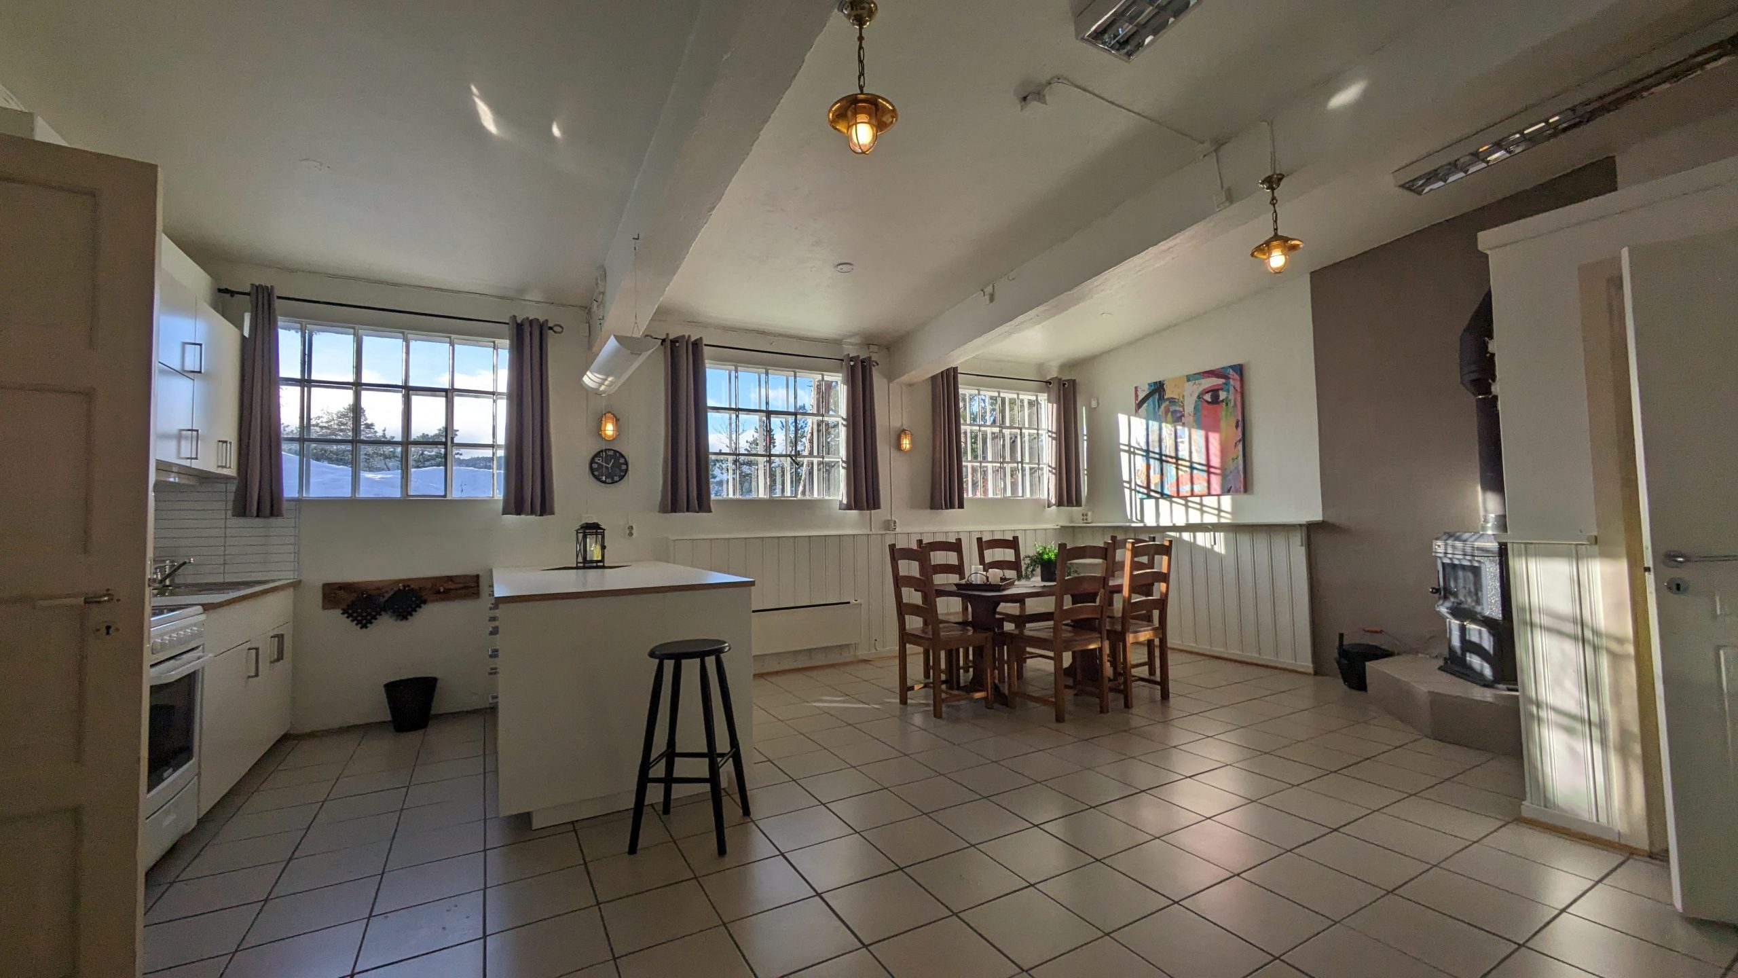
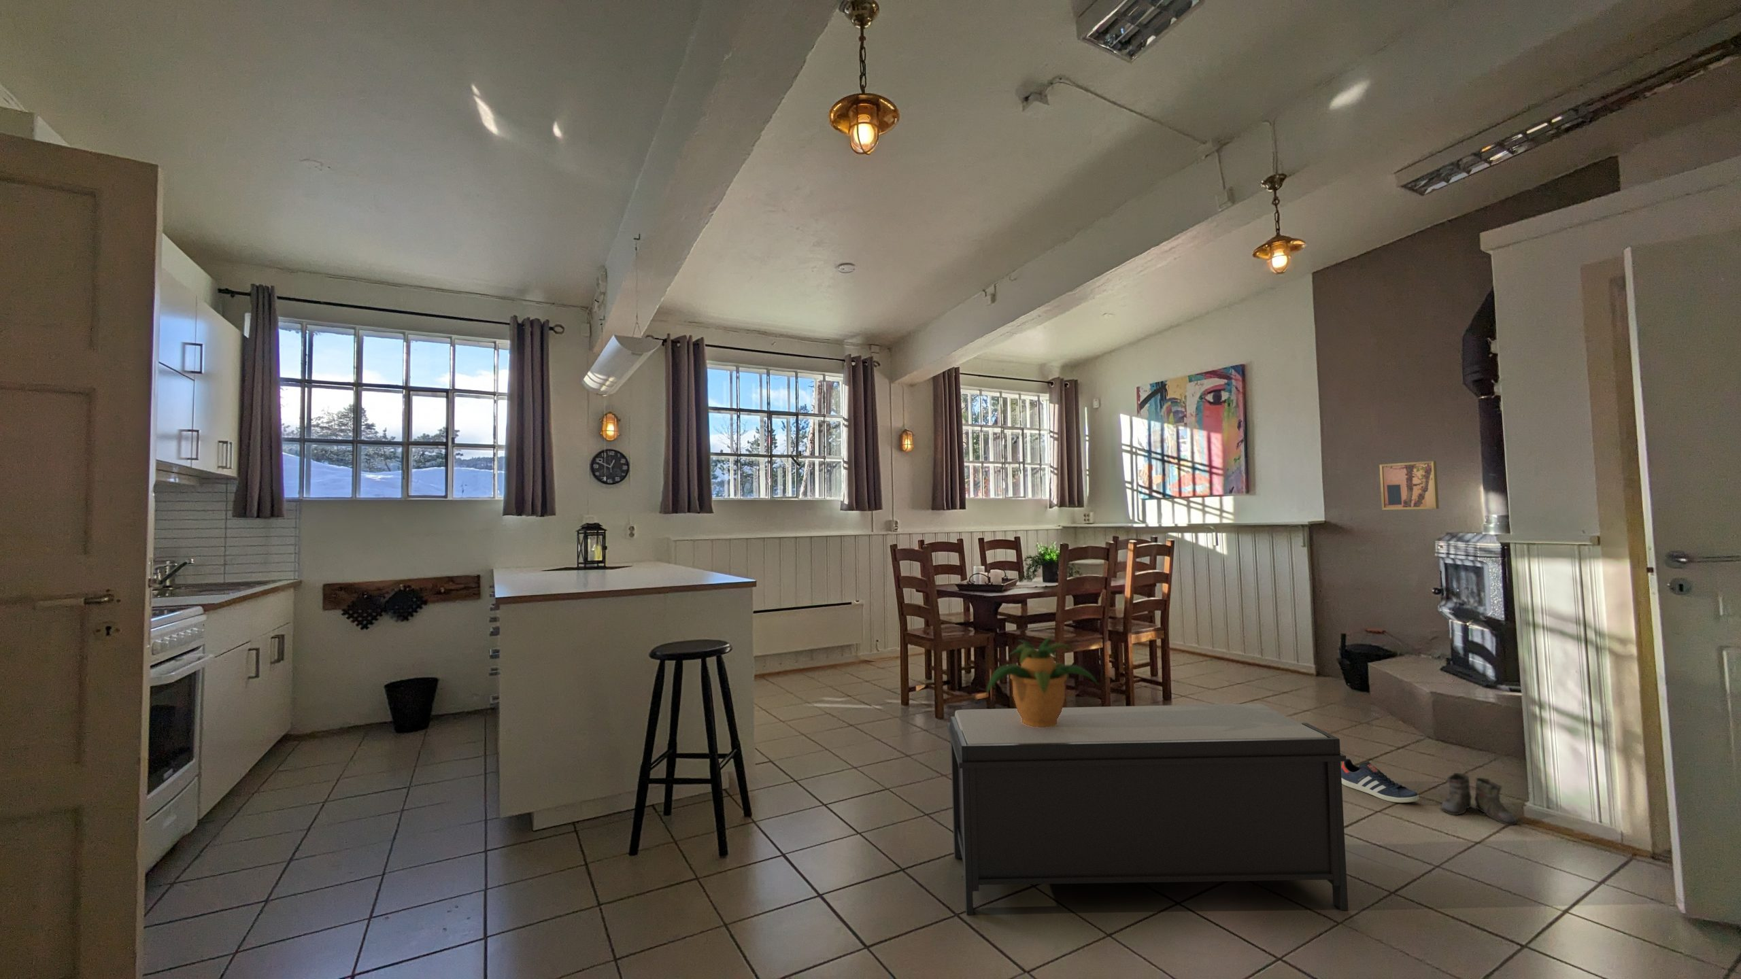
+ boots (1471, 796)
+ bench (1130, 800)
+ wall art (1407, 485)
+ potted plant (1045, 679)
+ sneaker (1376, 778)
